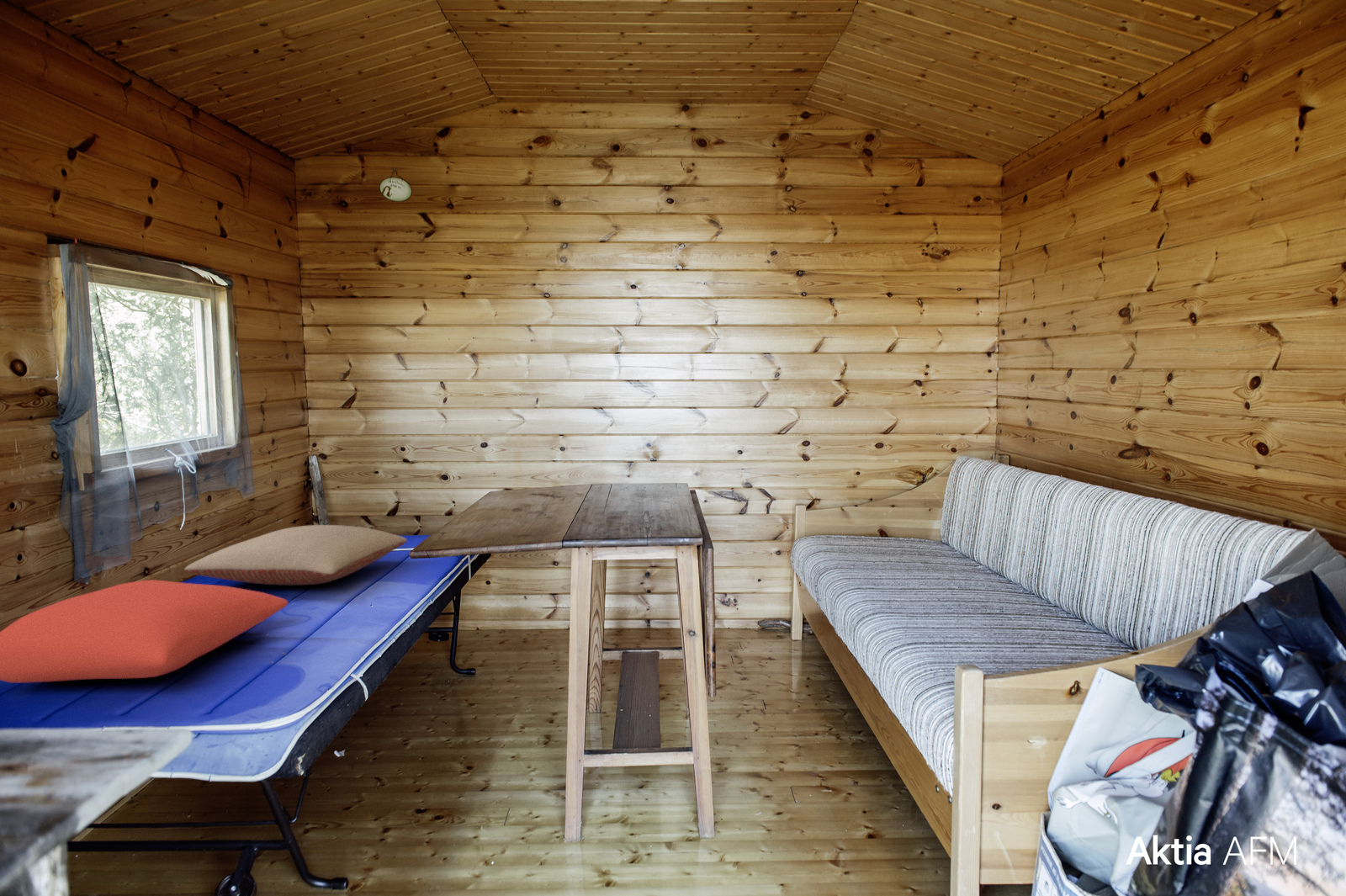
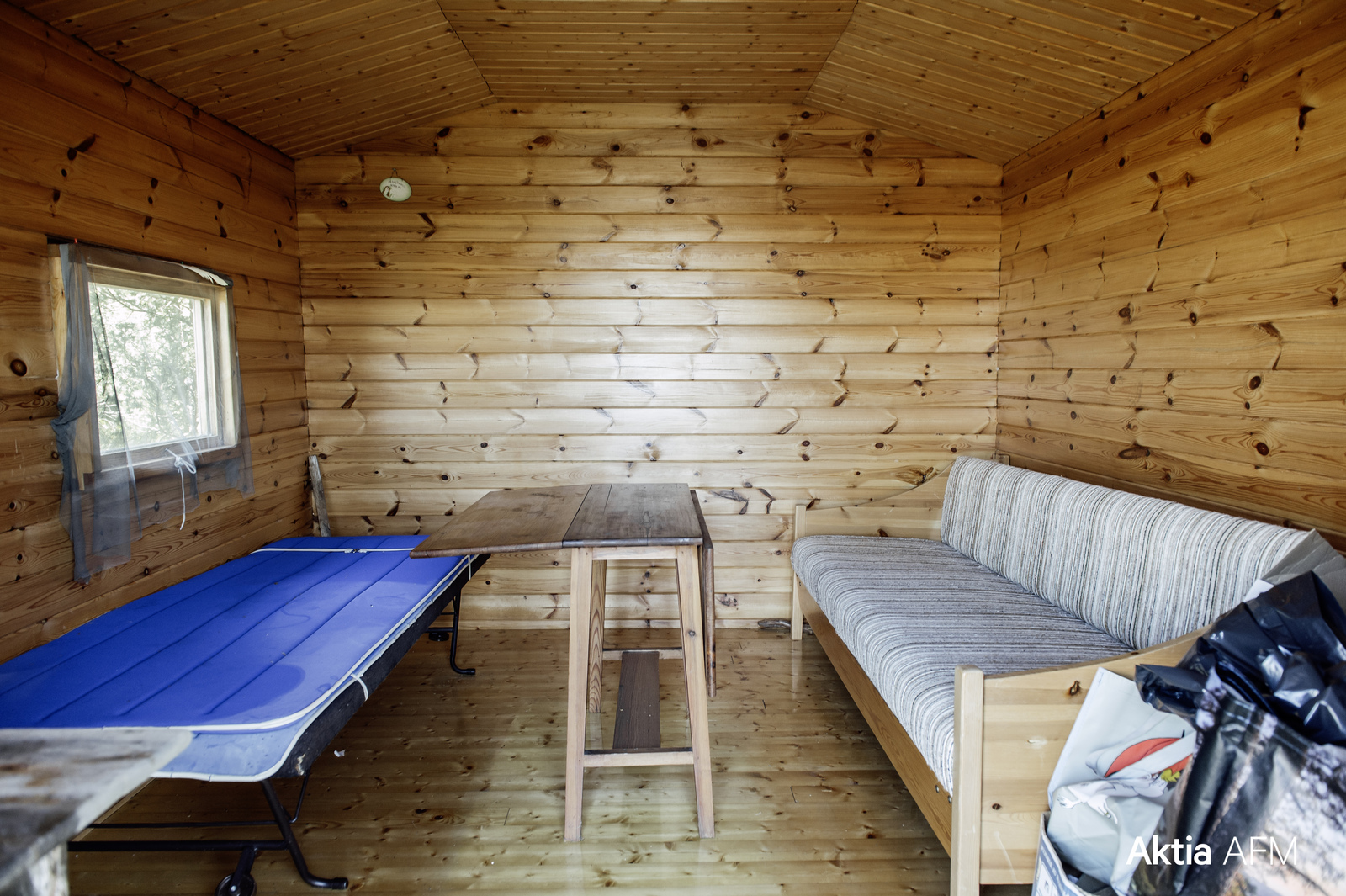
- pillow (305, 553)
- cushion (146, 627)
